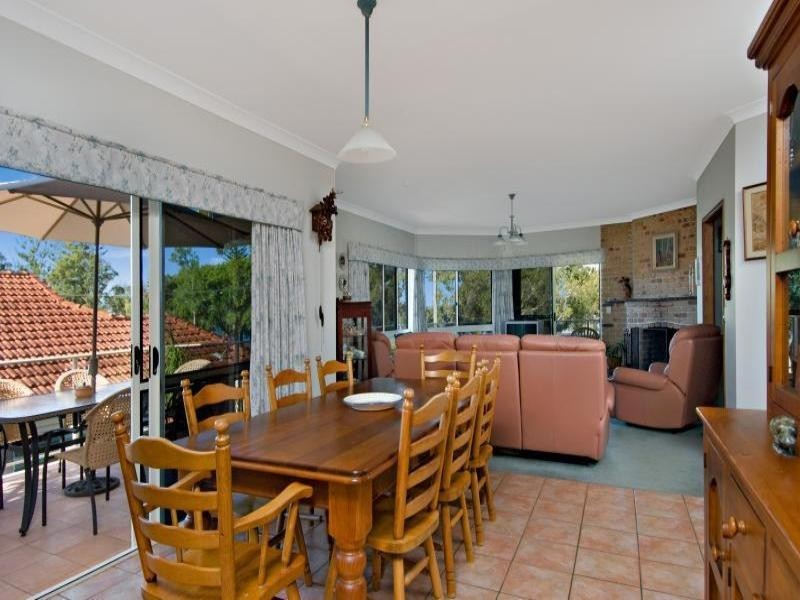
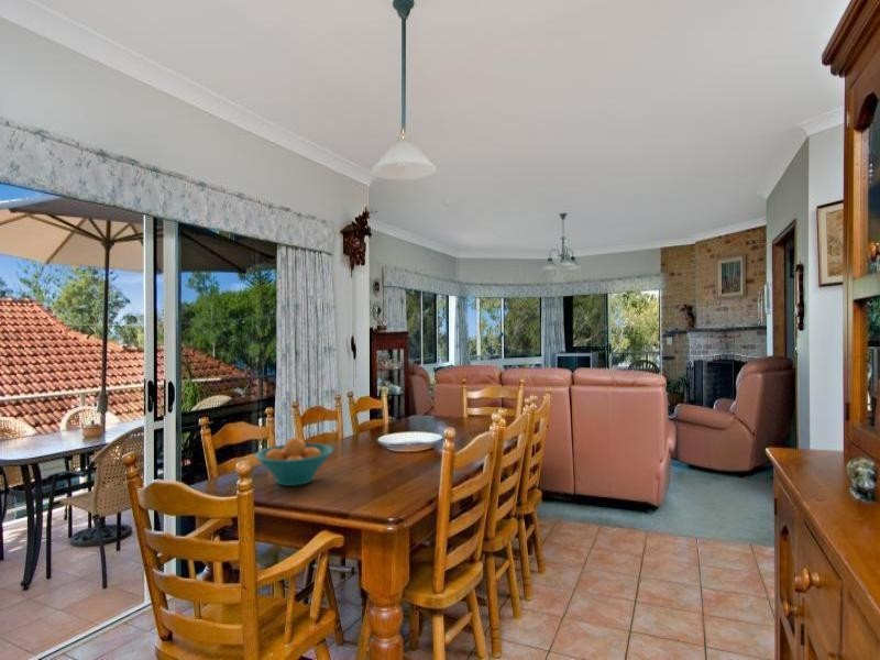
+ fruit bowl (295, 459)
